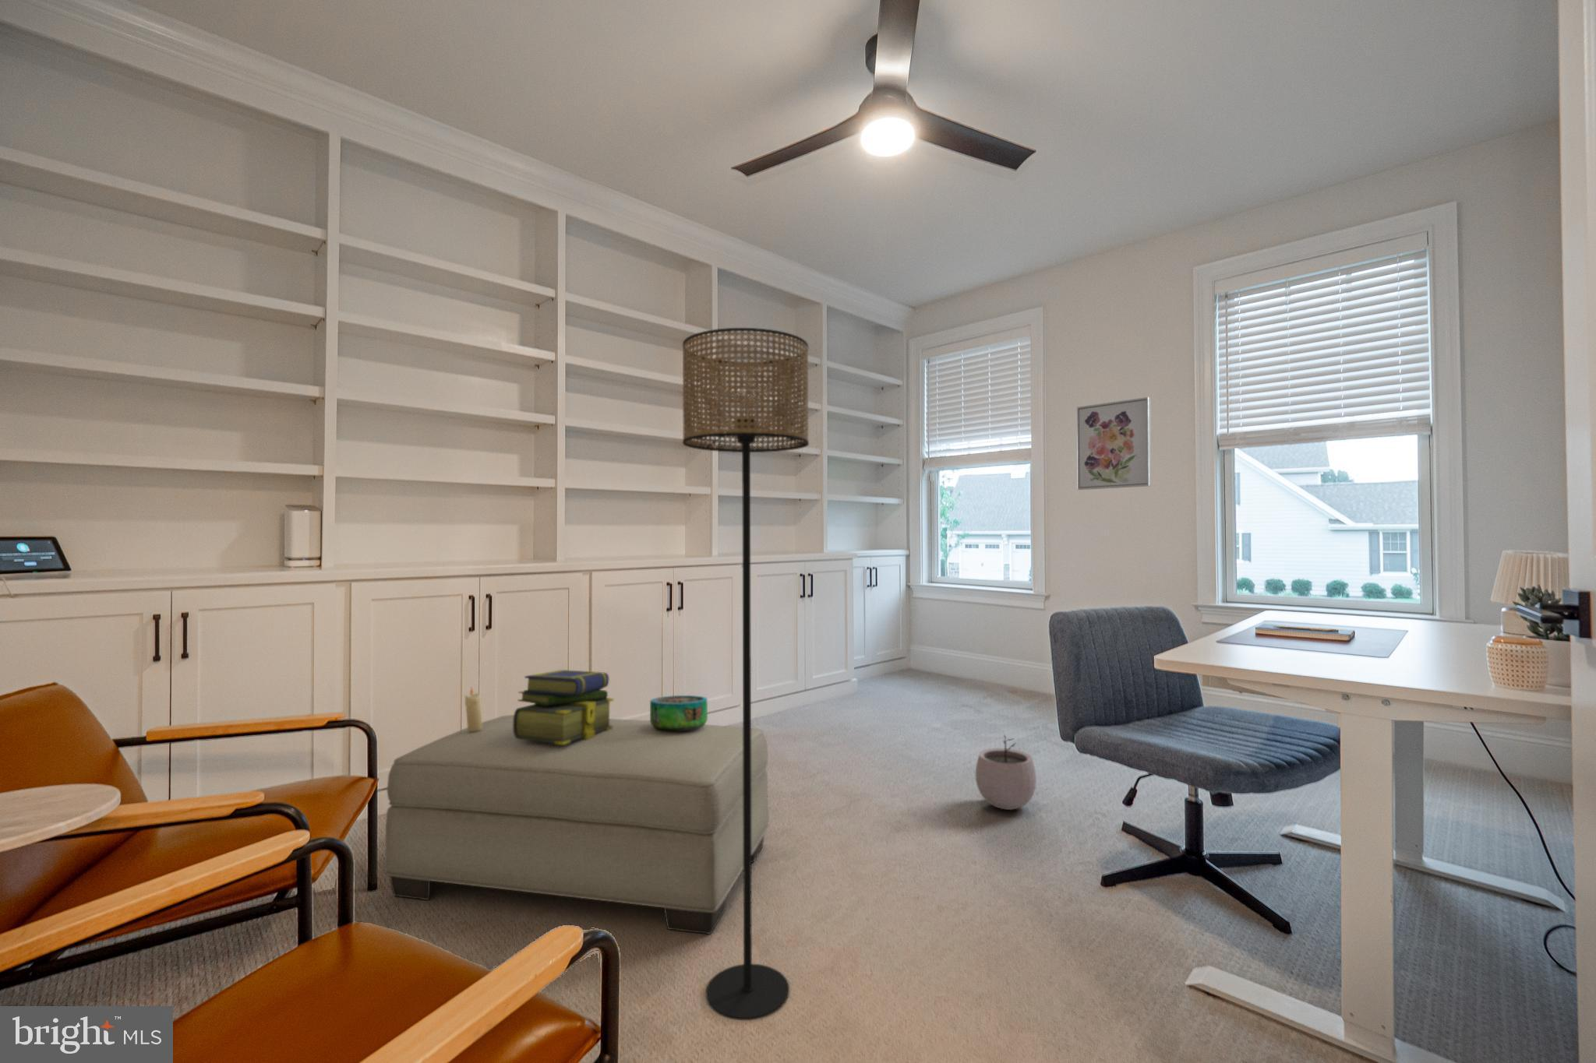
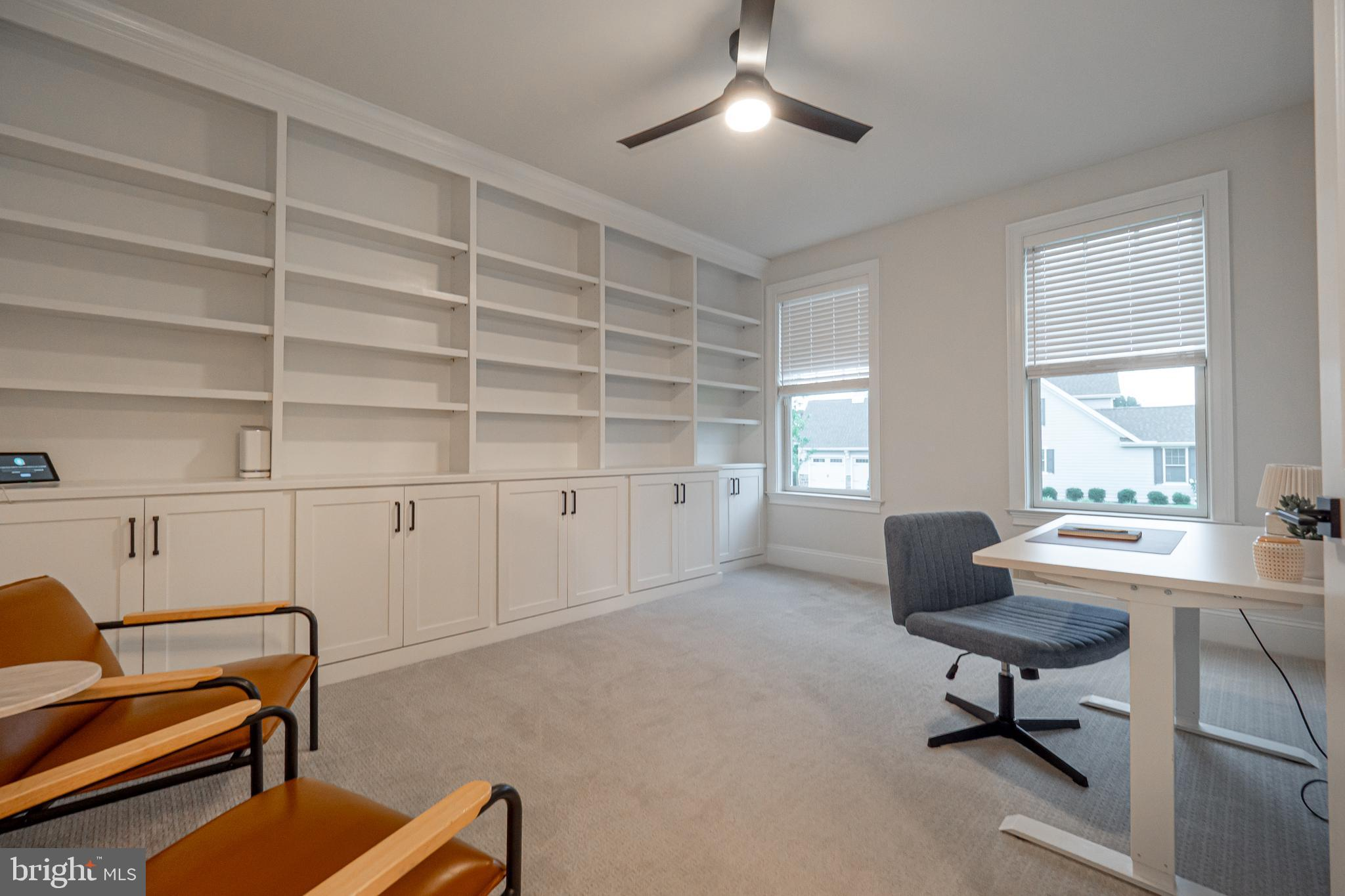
- stack of books (565, 701)
- ottoman (591, 801)
- decorative bowl (678, 713)
- plant pot (1005, 770)
- candle (475, 706)
- floor lamp (746, 668)
- wall art (1113, 445)
